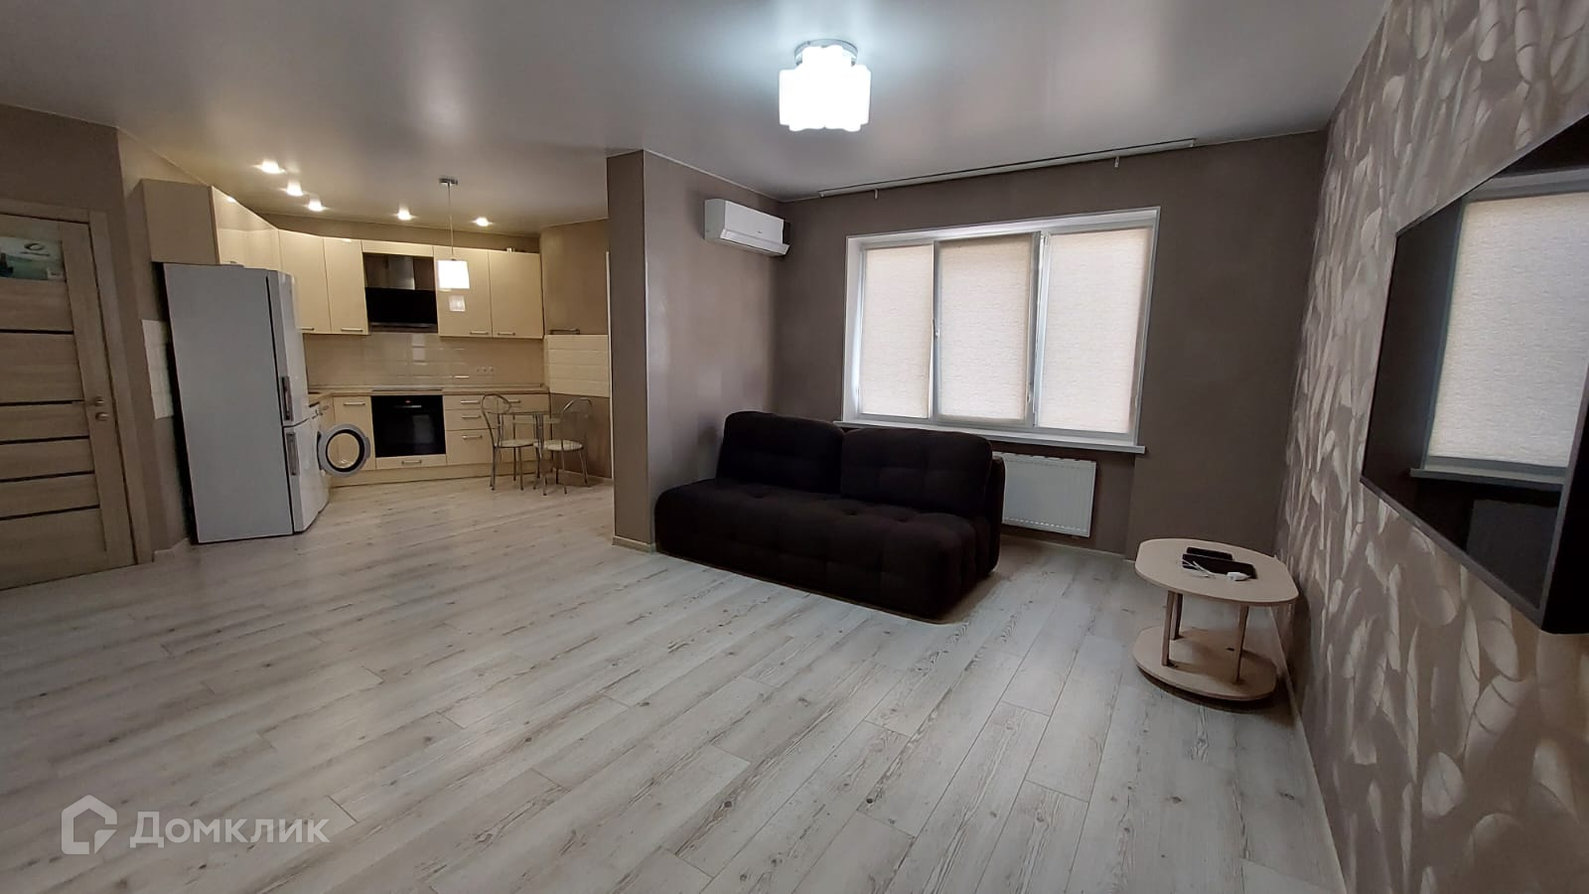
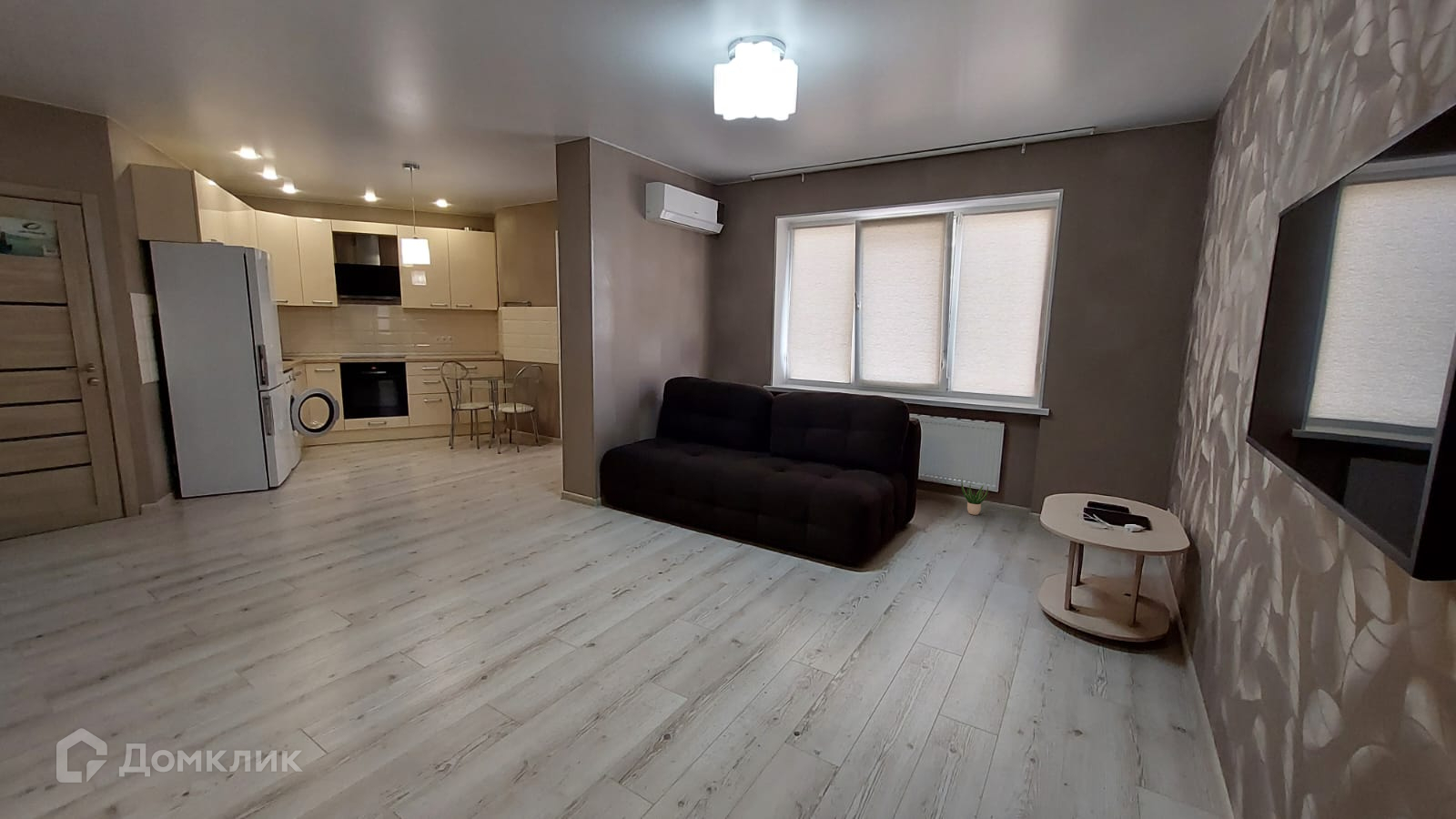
+ potted plant (974, 496)
